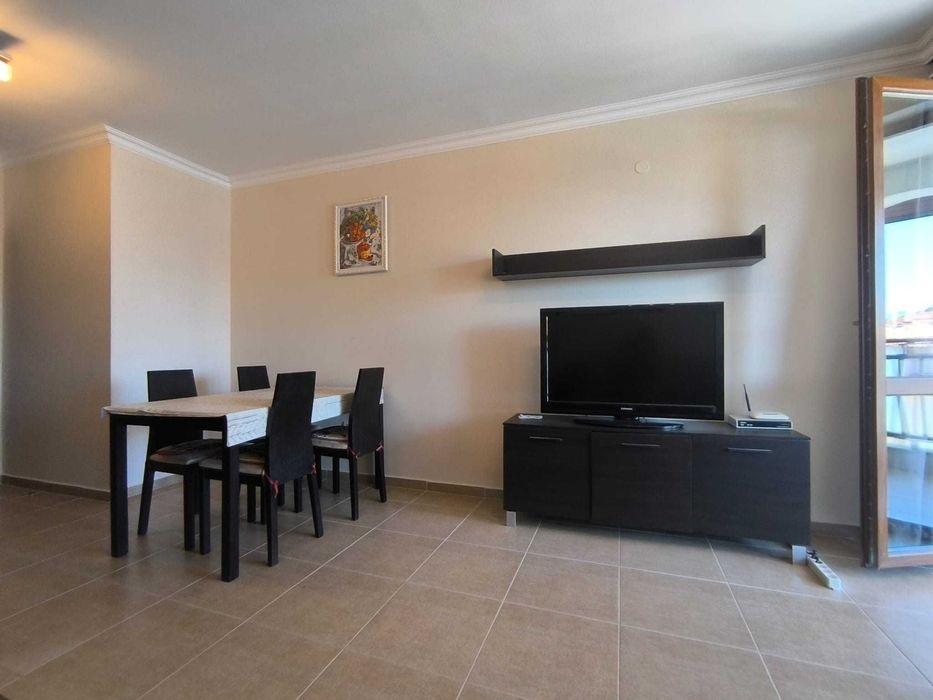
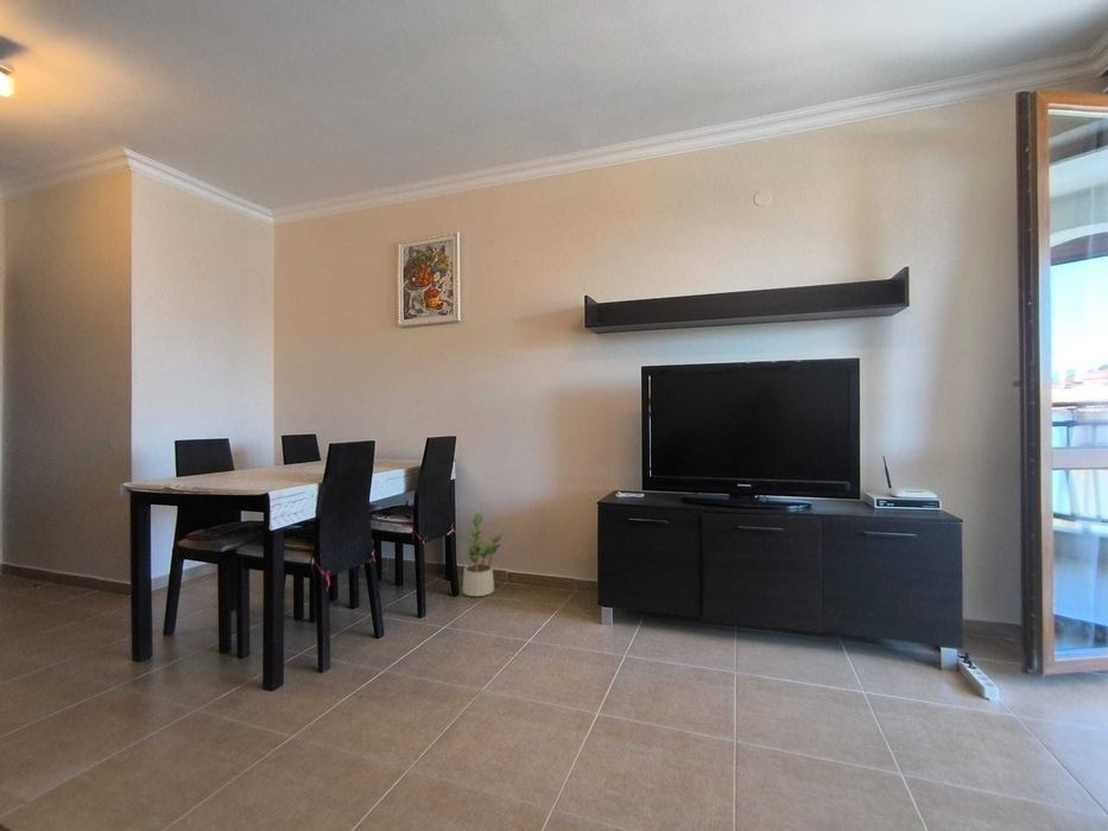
+ potted plant (482, 551)
